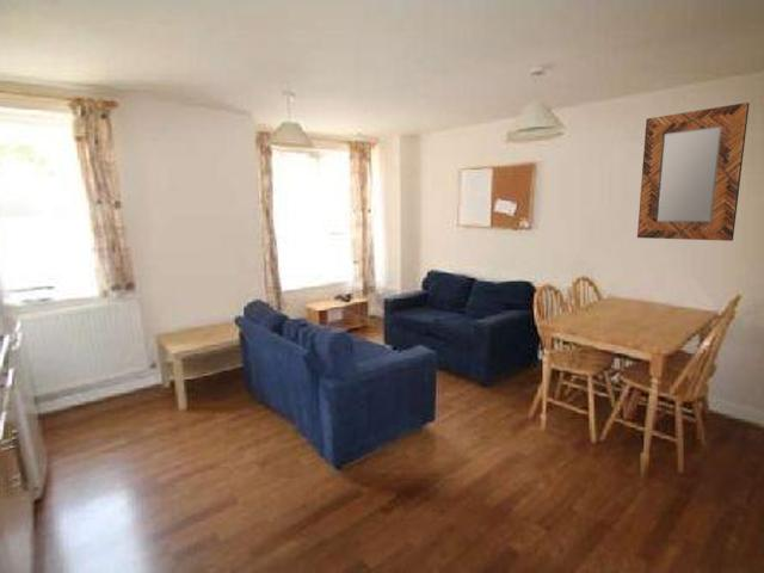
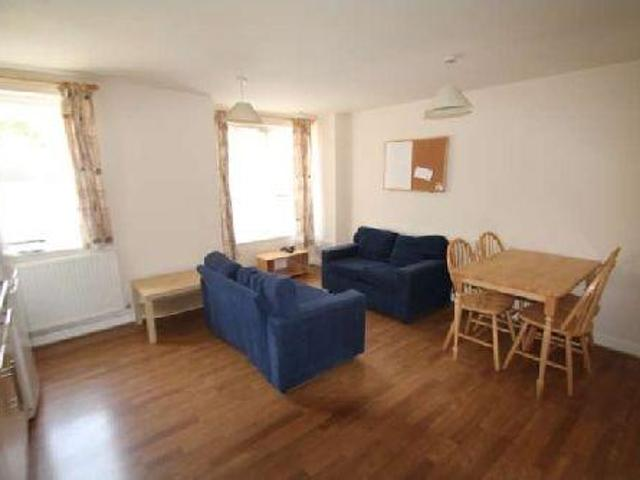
- home mirror (688, 177)
